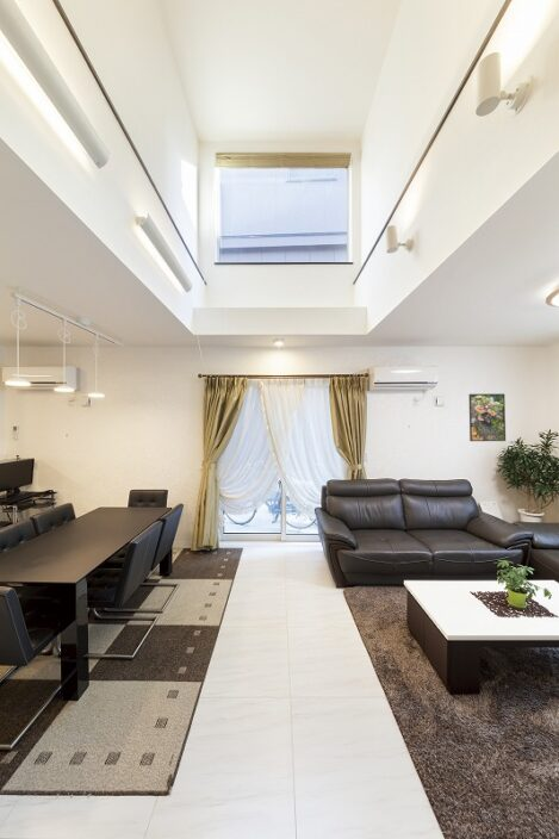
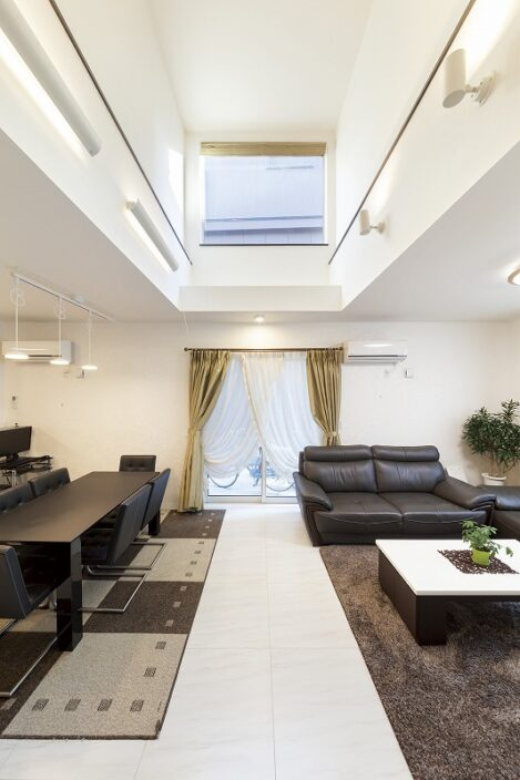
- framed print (486, 417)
